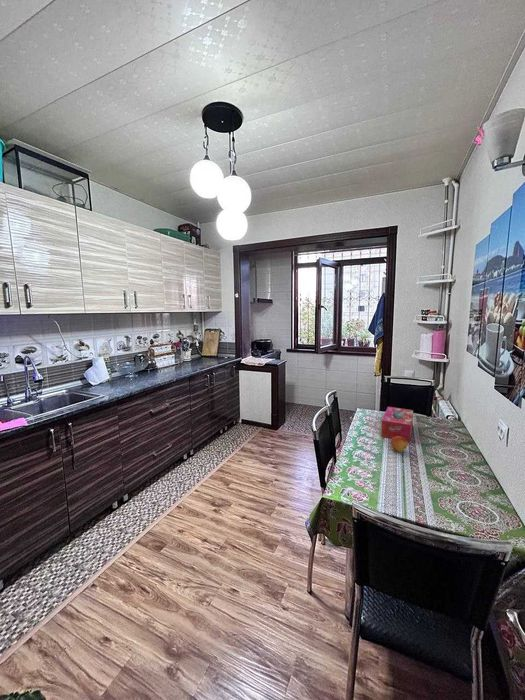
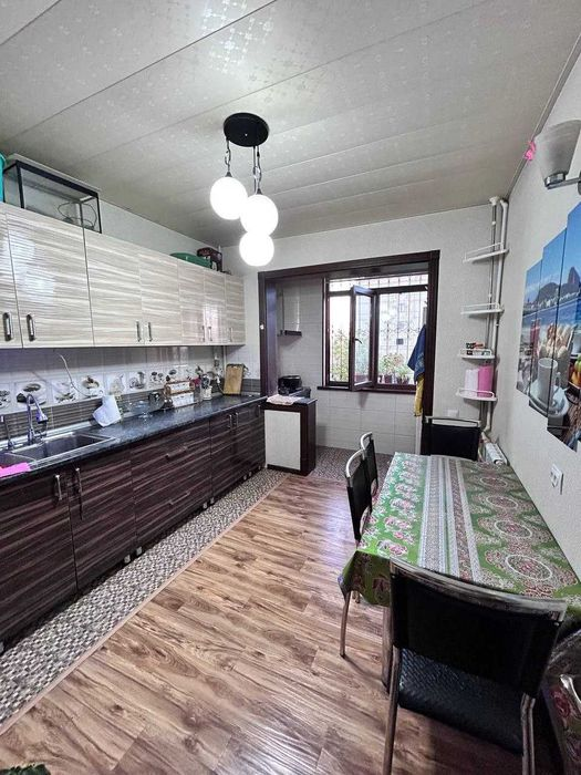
- fruit (398, 444)
- tissue box (397, 422)
